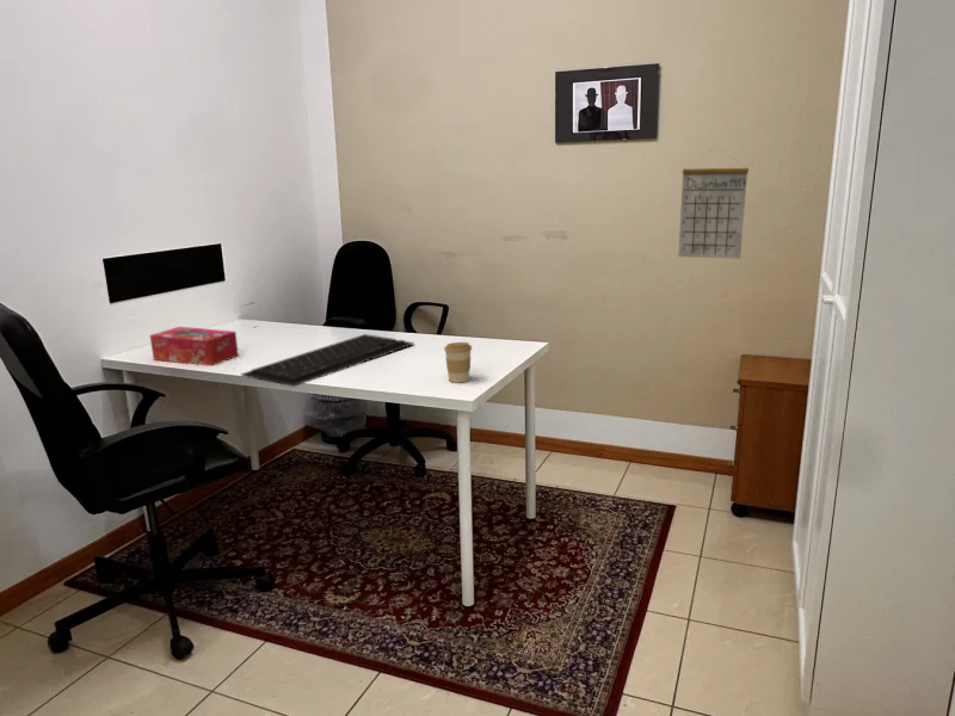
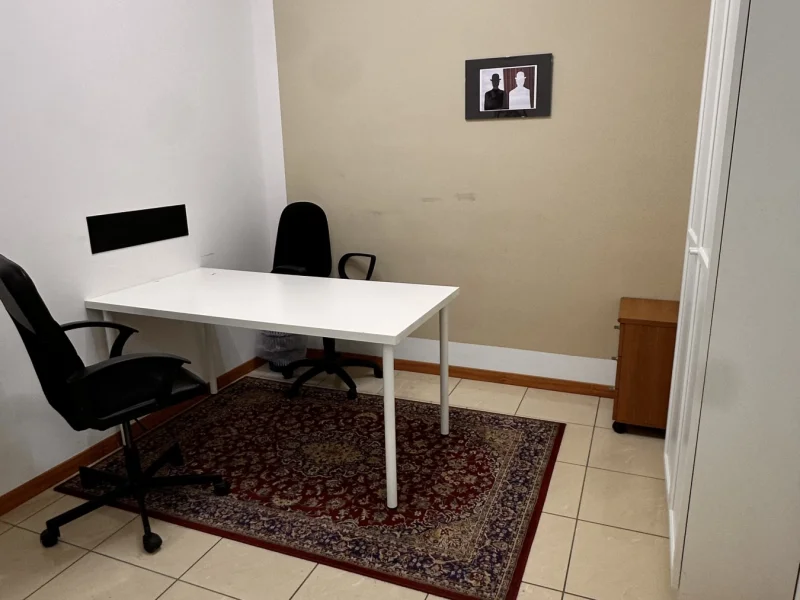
- tissue box (195, 345)
- calendar (713, 203)
- keyboard (333, 356)
- coffee cup (458, 360)
